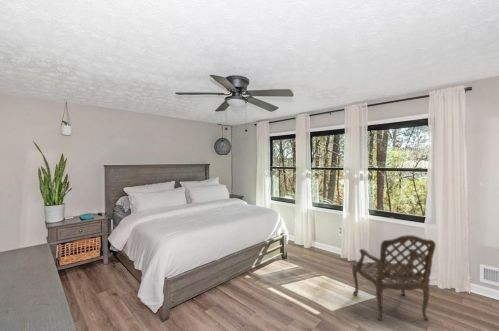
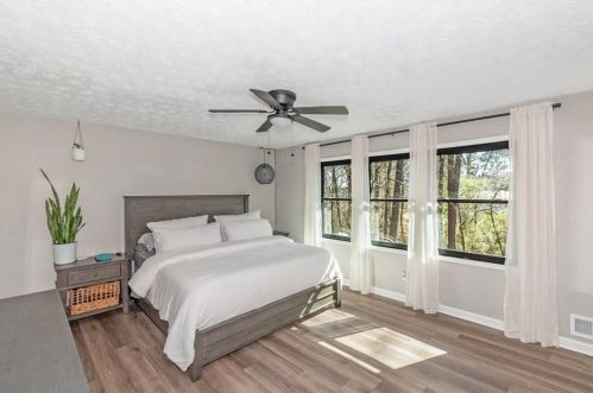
- armchair (392, 267)
